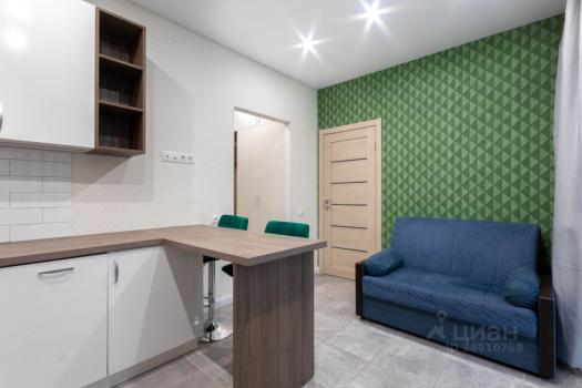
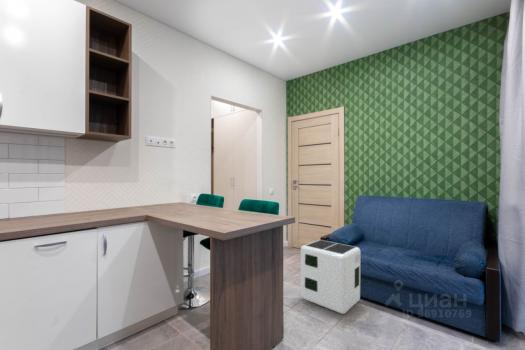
+ air purifier (330, 273)
